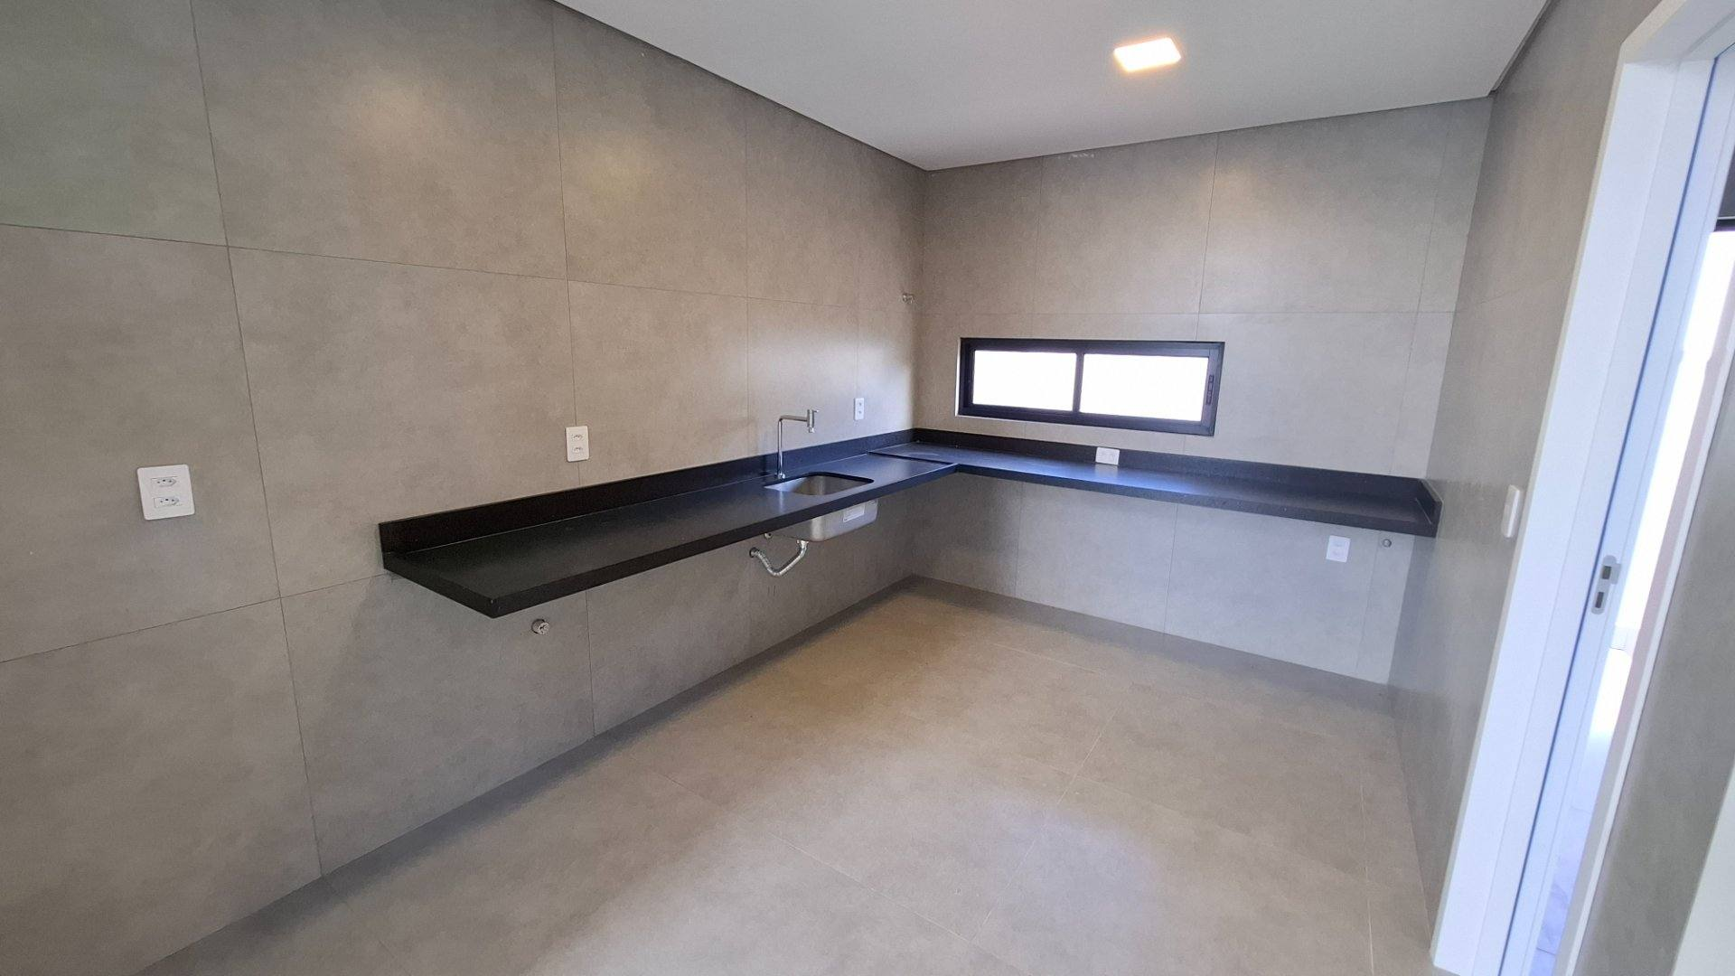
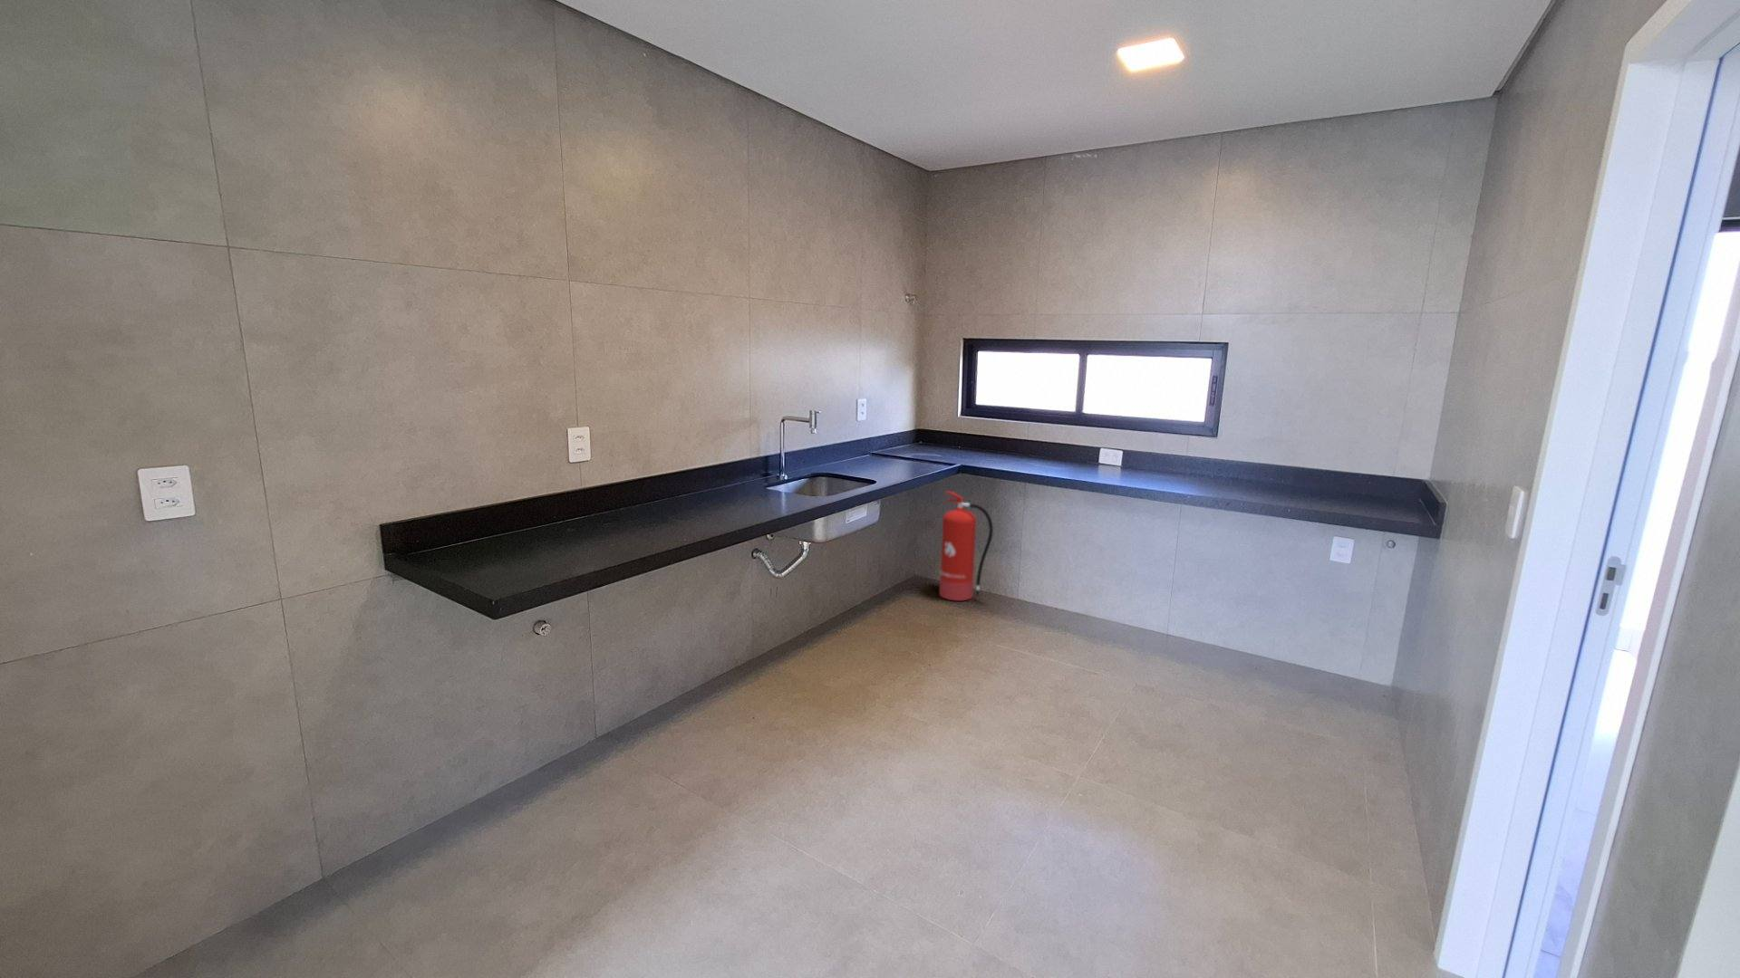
+ fire extinguisher (967, 546)
